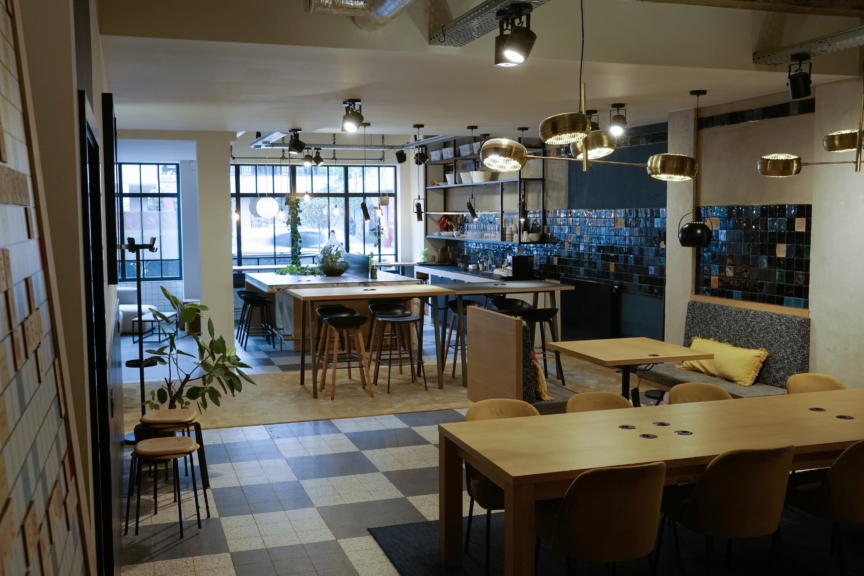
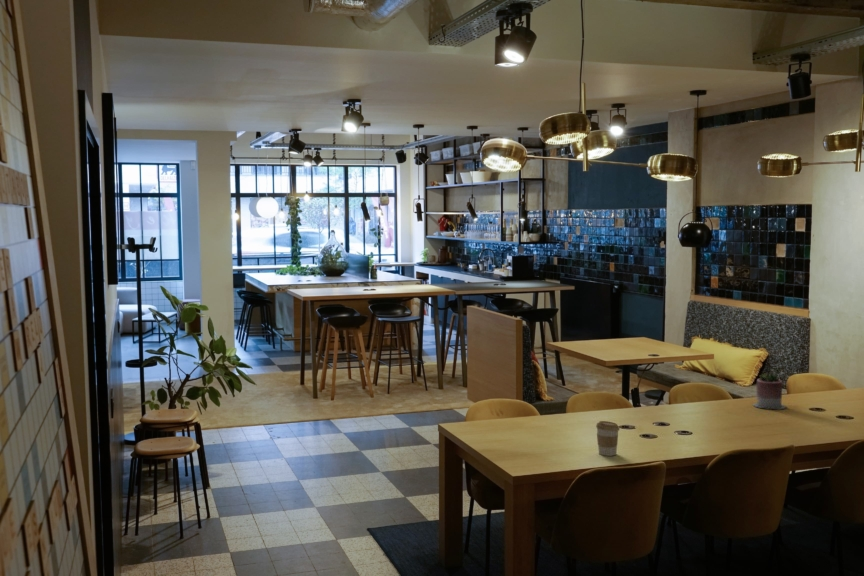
+ succulent planter (769, 389)
+ coffee cup (607, 437)
